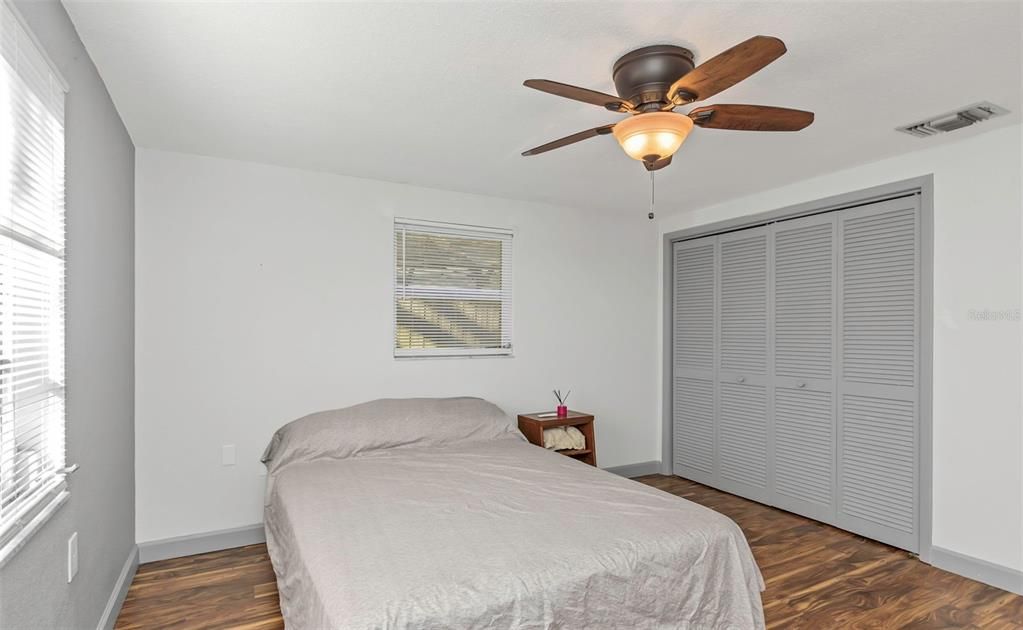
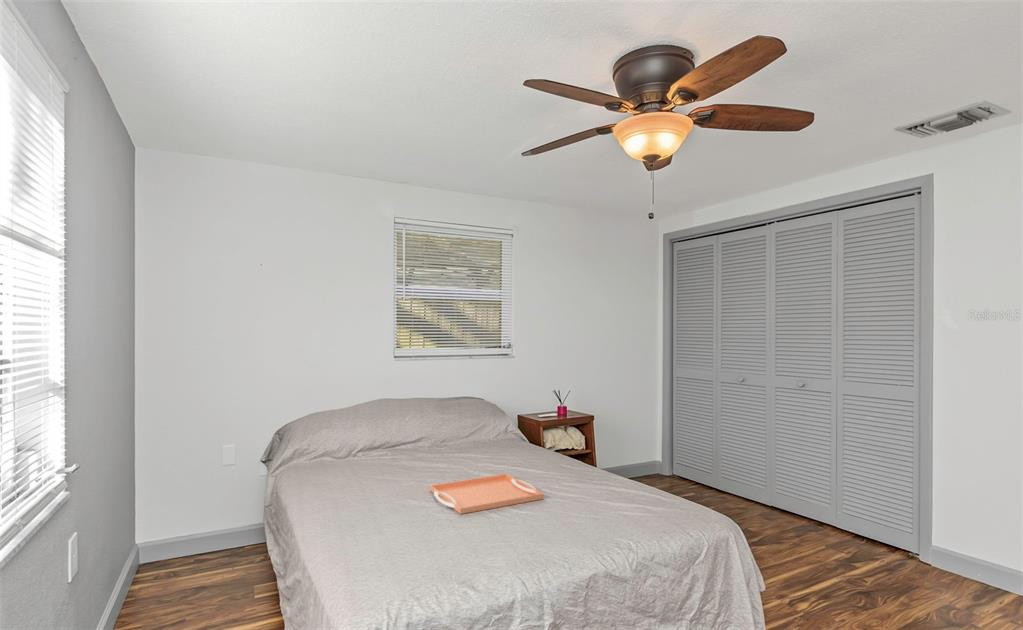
+ serving tray (485, 492)
